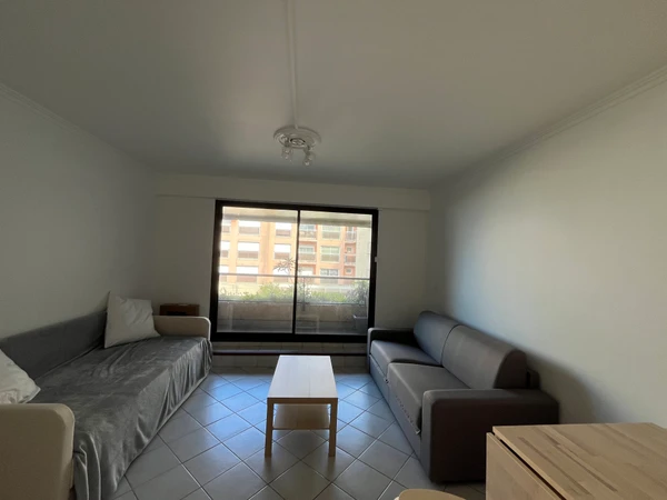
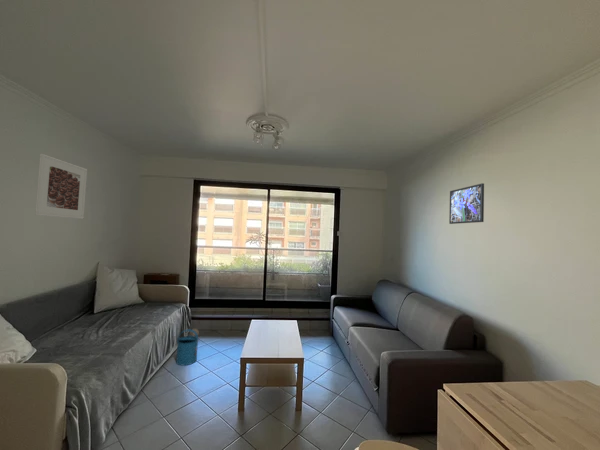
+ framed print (64, 189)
+ watering can (189, 342)
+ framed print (465, 205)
